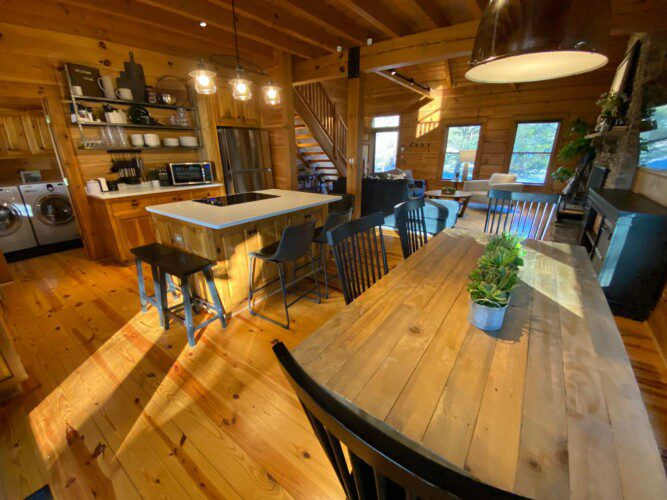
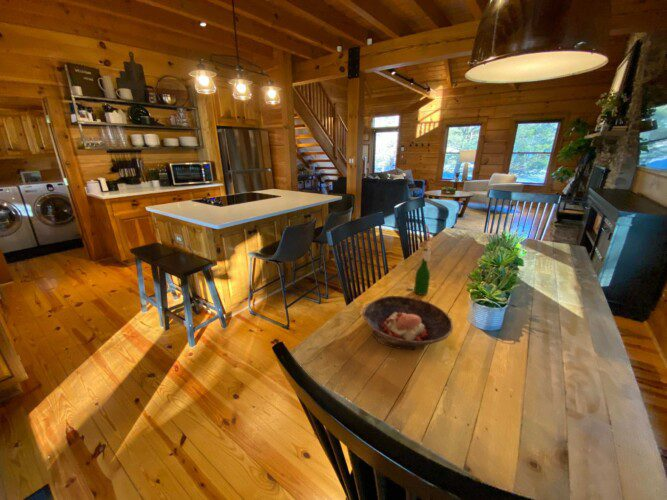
+ bowl (405, 322)
+ wine bottle (422, 259)
